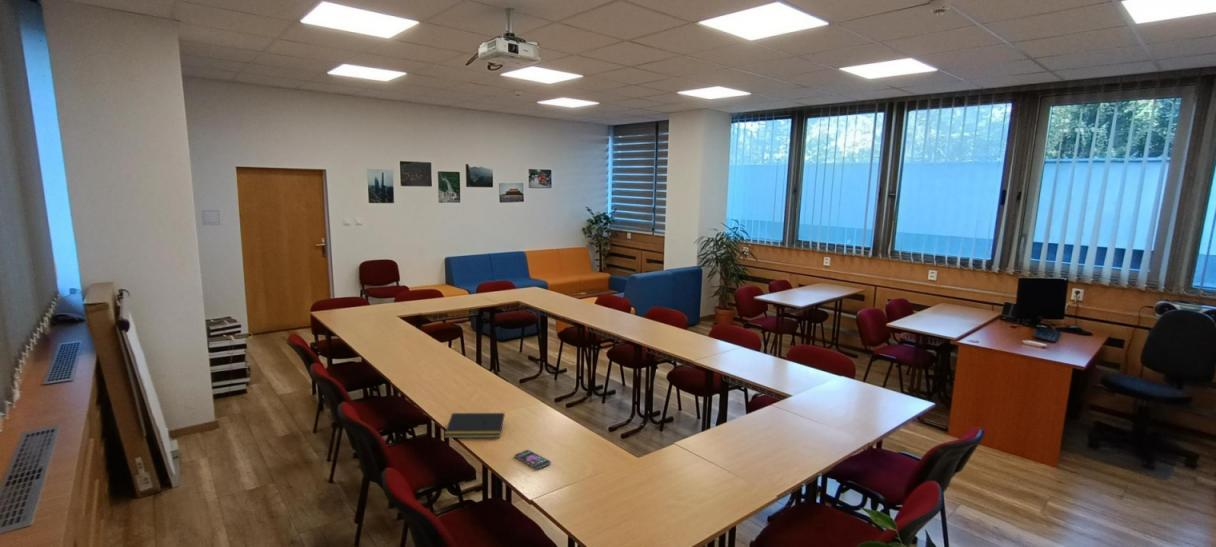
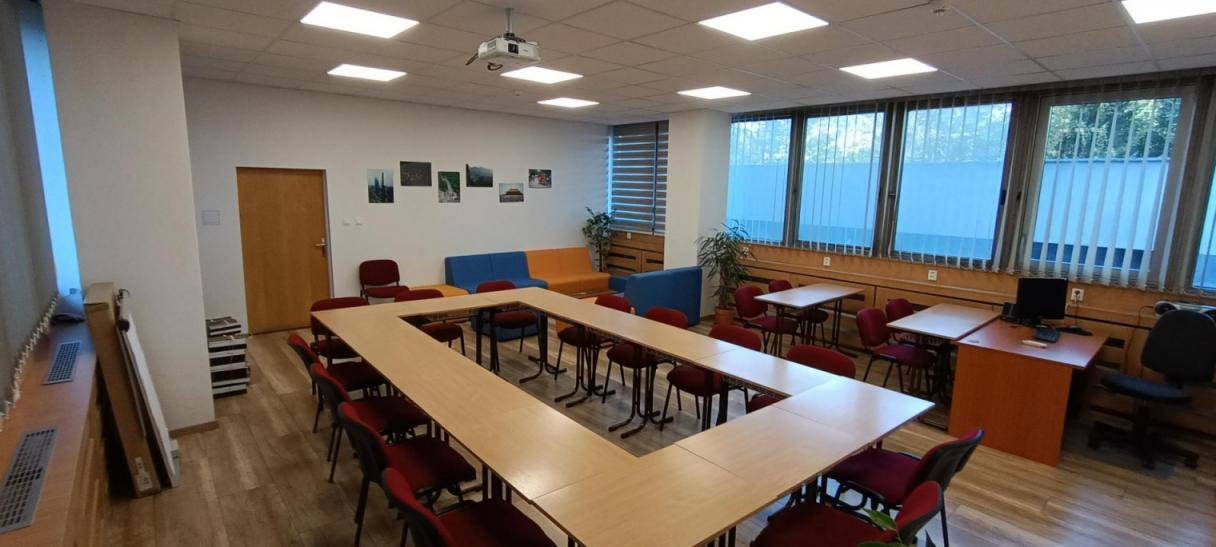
- smartphone (532, 459)
- notepad (475, 424)
